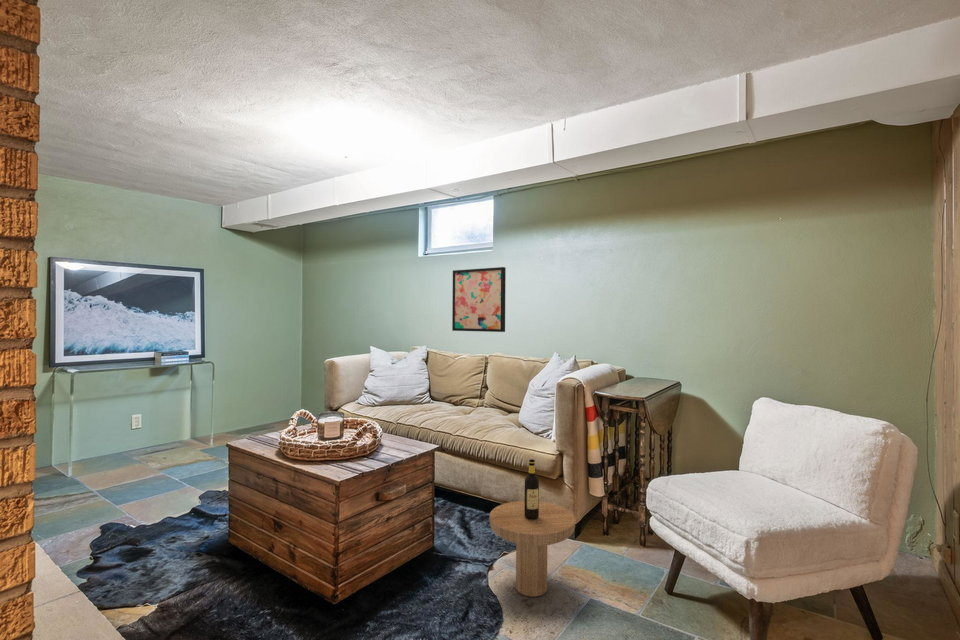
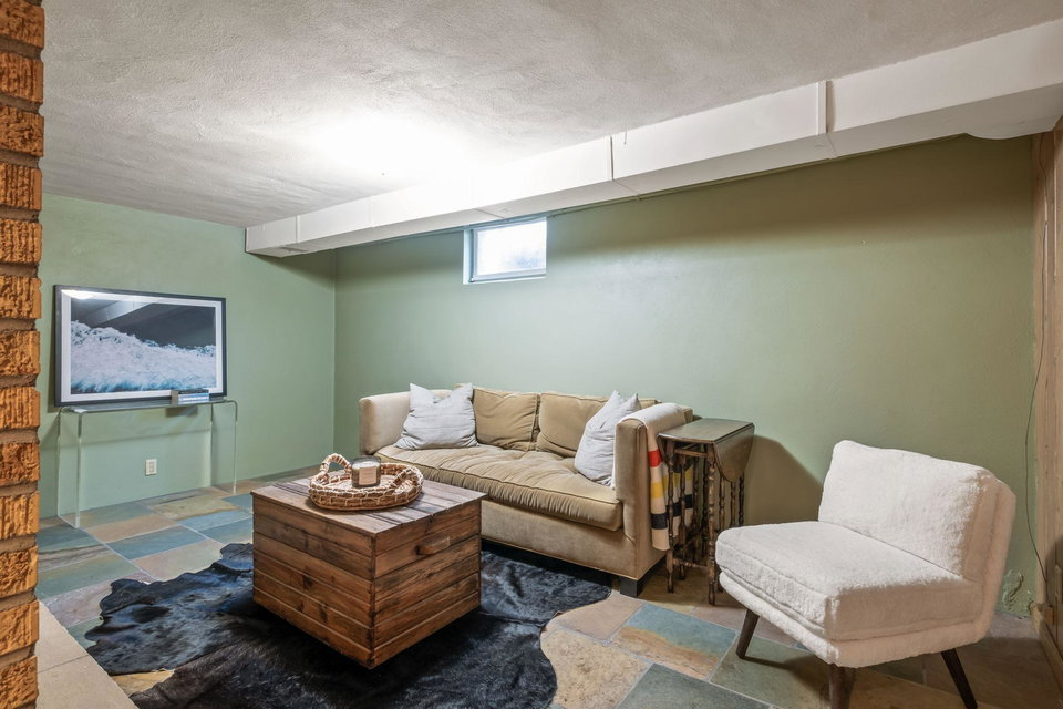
- wall art (478, 300)
- side table (531, 523)
